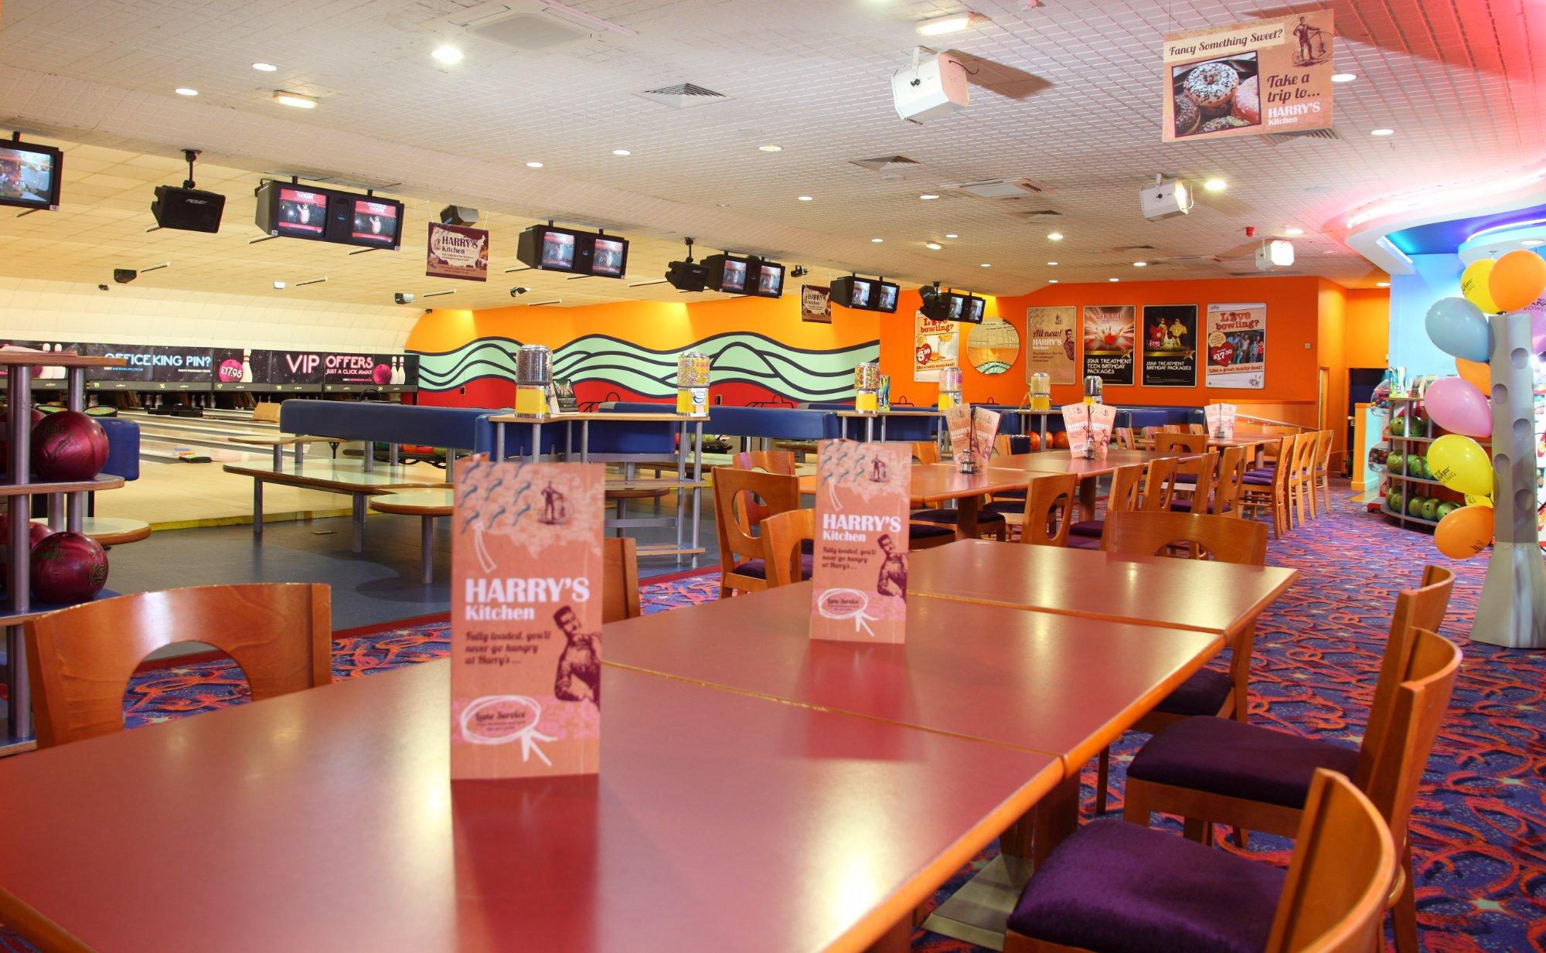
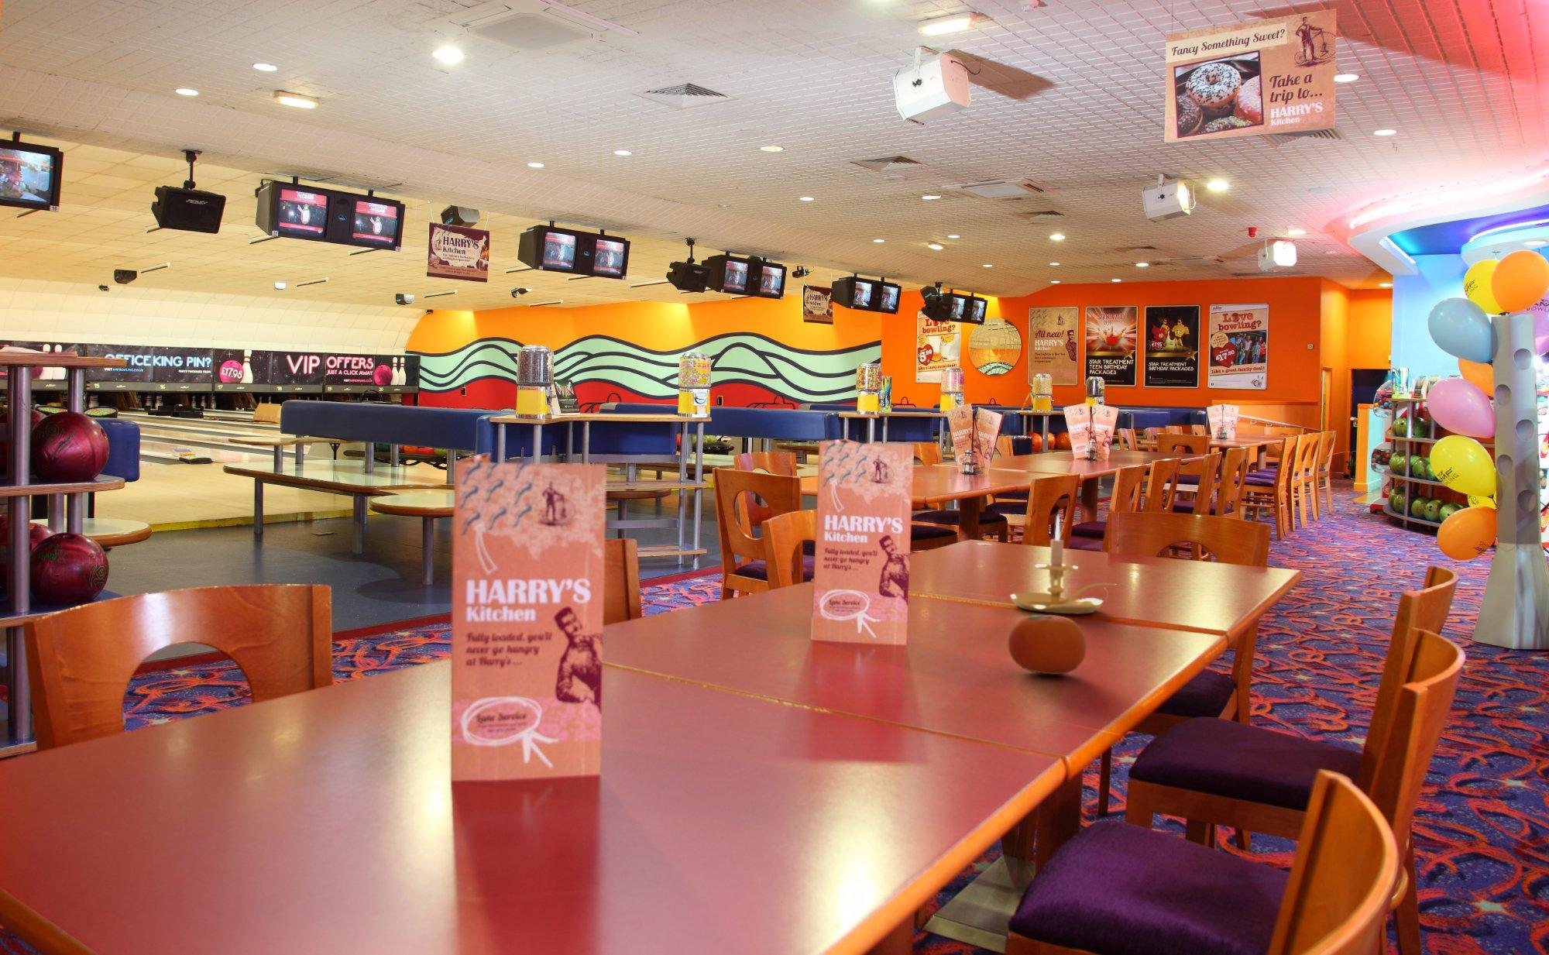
+ candle holder (1062, 562)
+ fruit (1047, 644)
